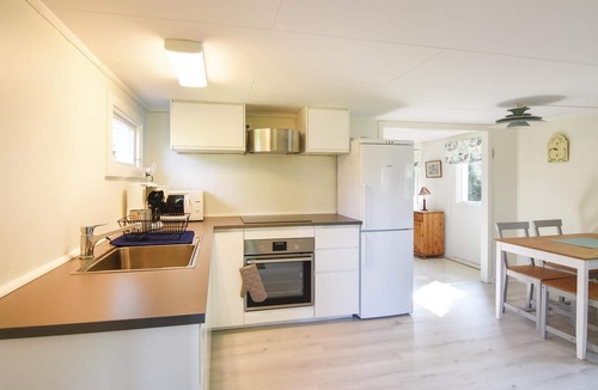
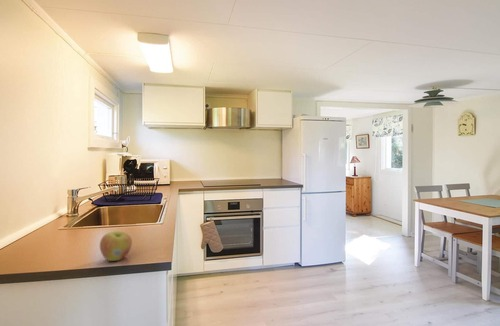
+ apple (116, 245)
